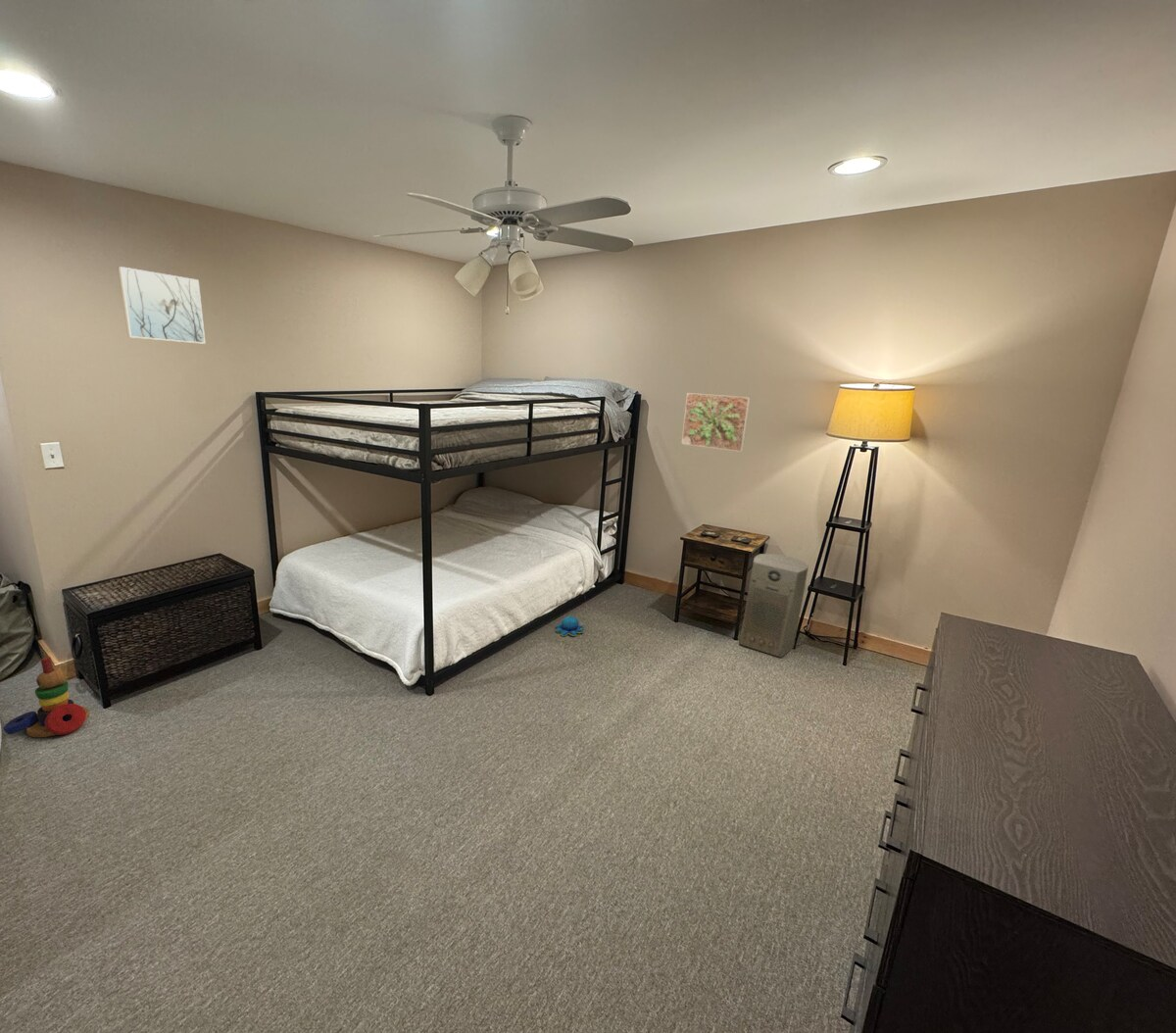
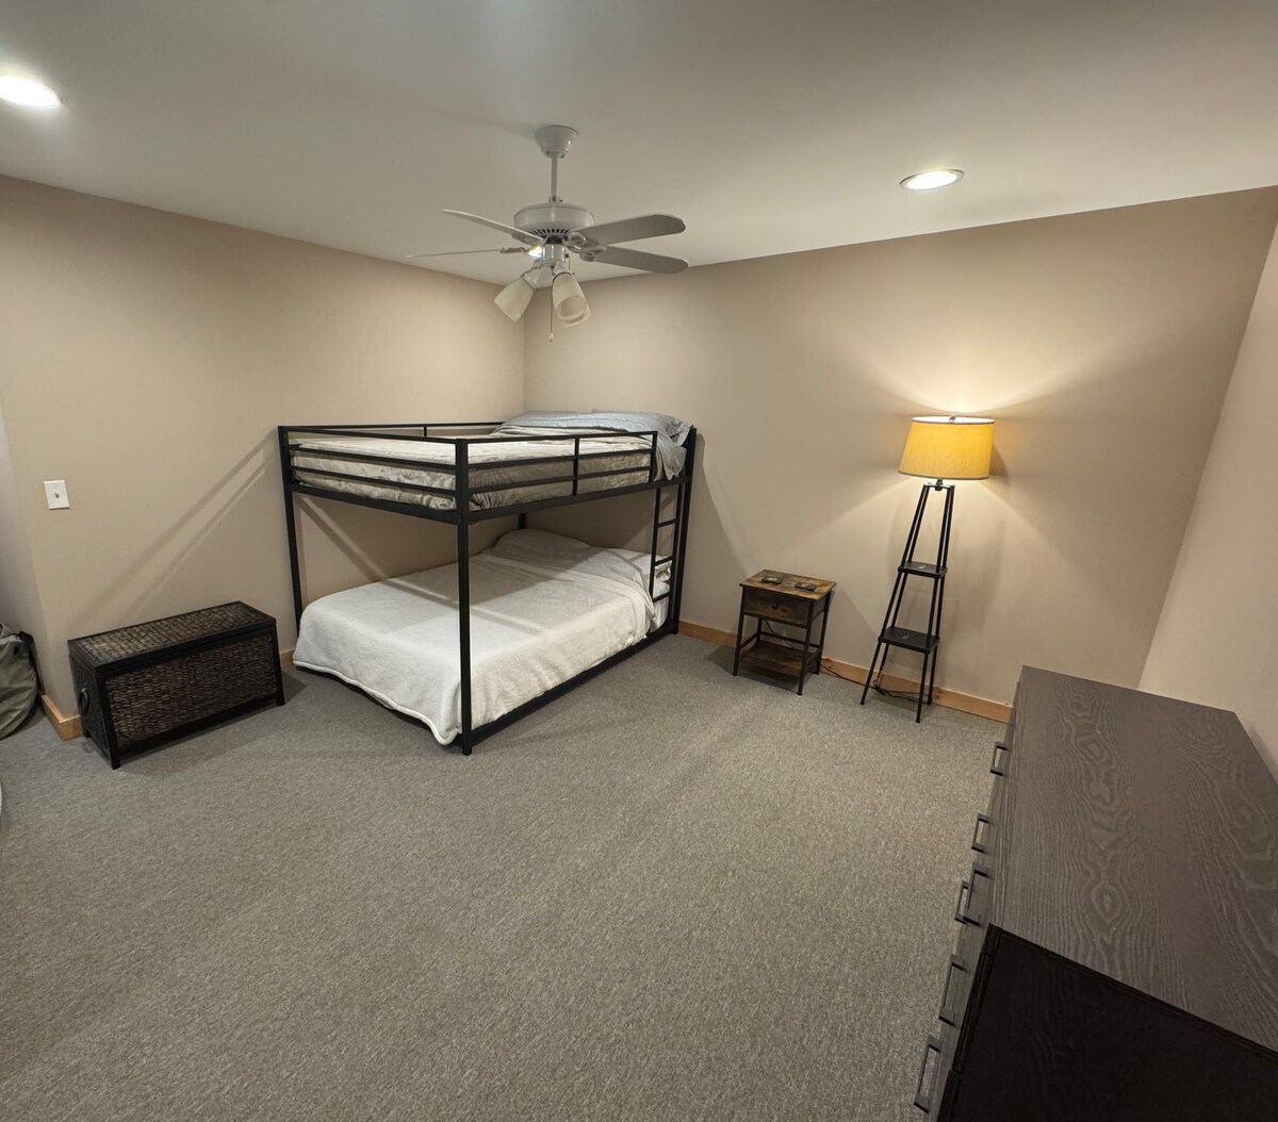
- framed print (164, 307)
- stacking toy (45, 694)
- plush toy (569, 623)
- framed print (714, 421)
- fan (774, 601)
